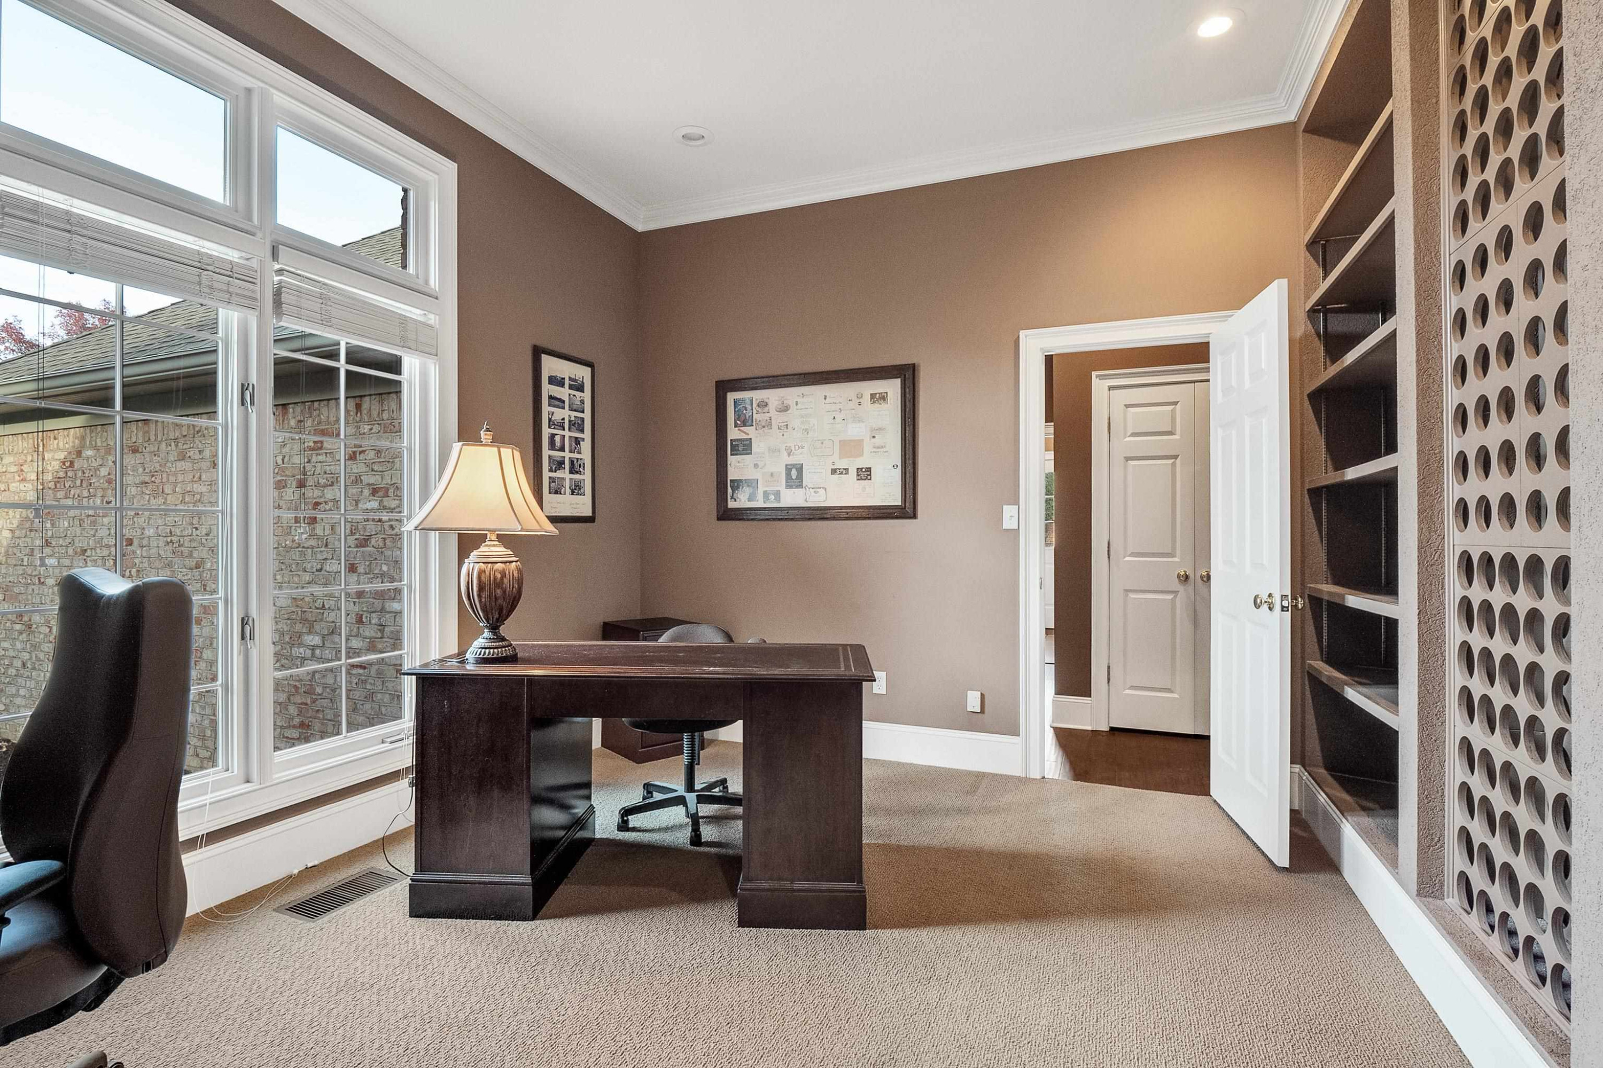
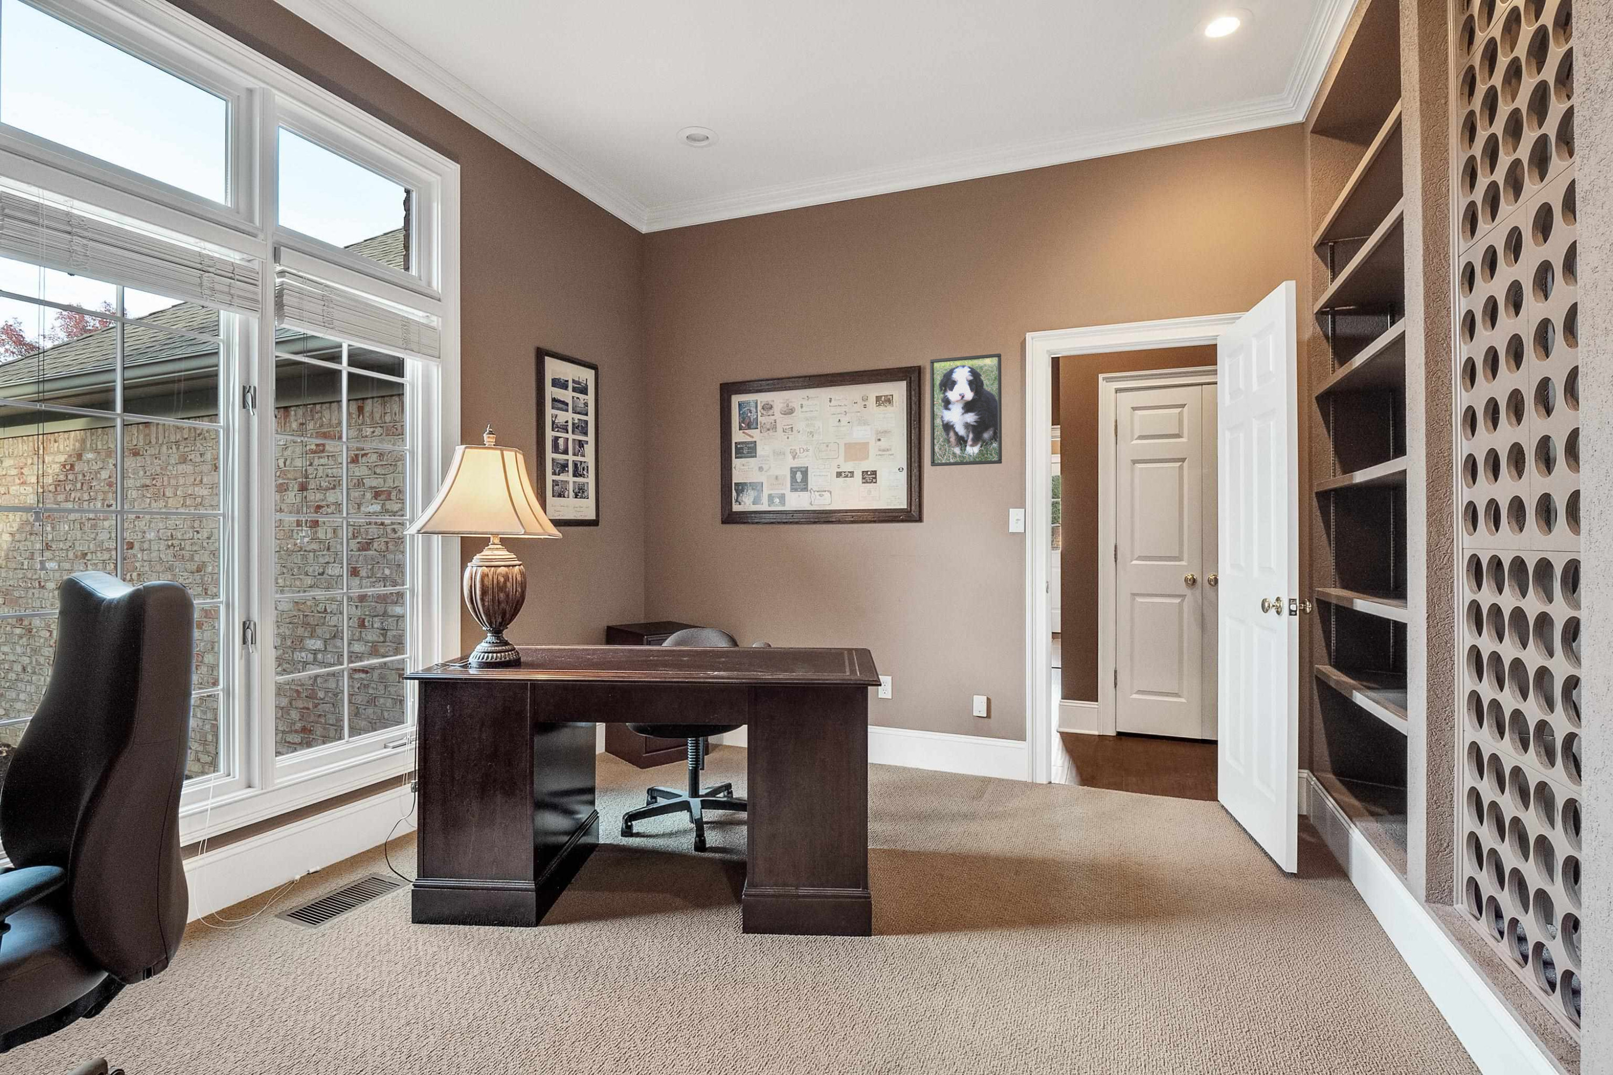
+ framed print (965, 410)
